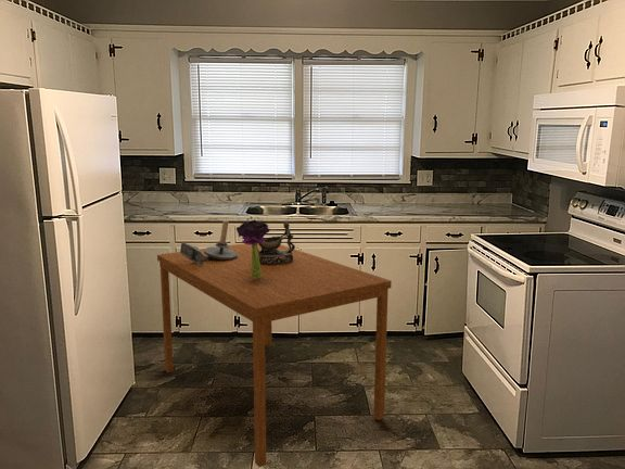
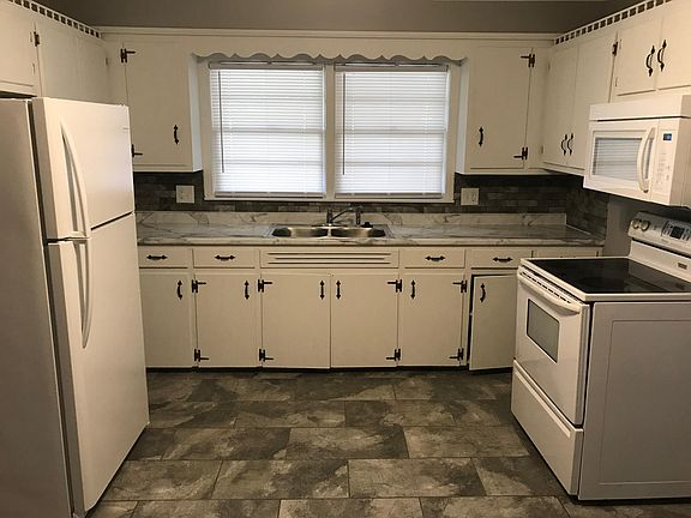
- decorative bowl (271, 242)
- bouquet (253, 249)
- candlestick (218, 241)
- dining table (264, 331)
